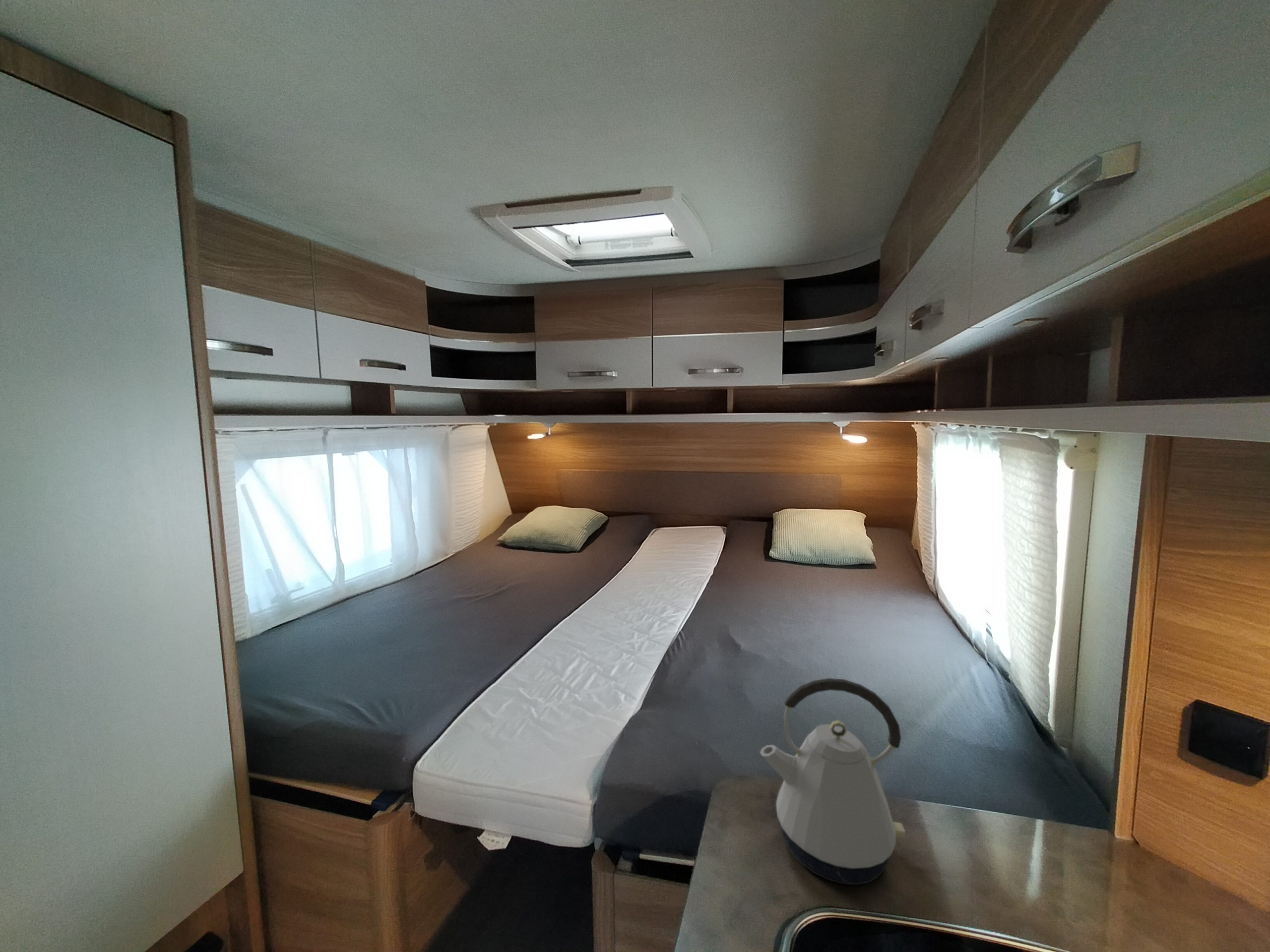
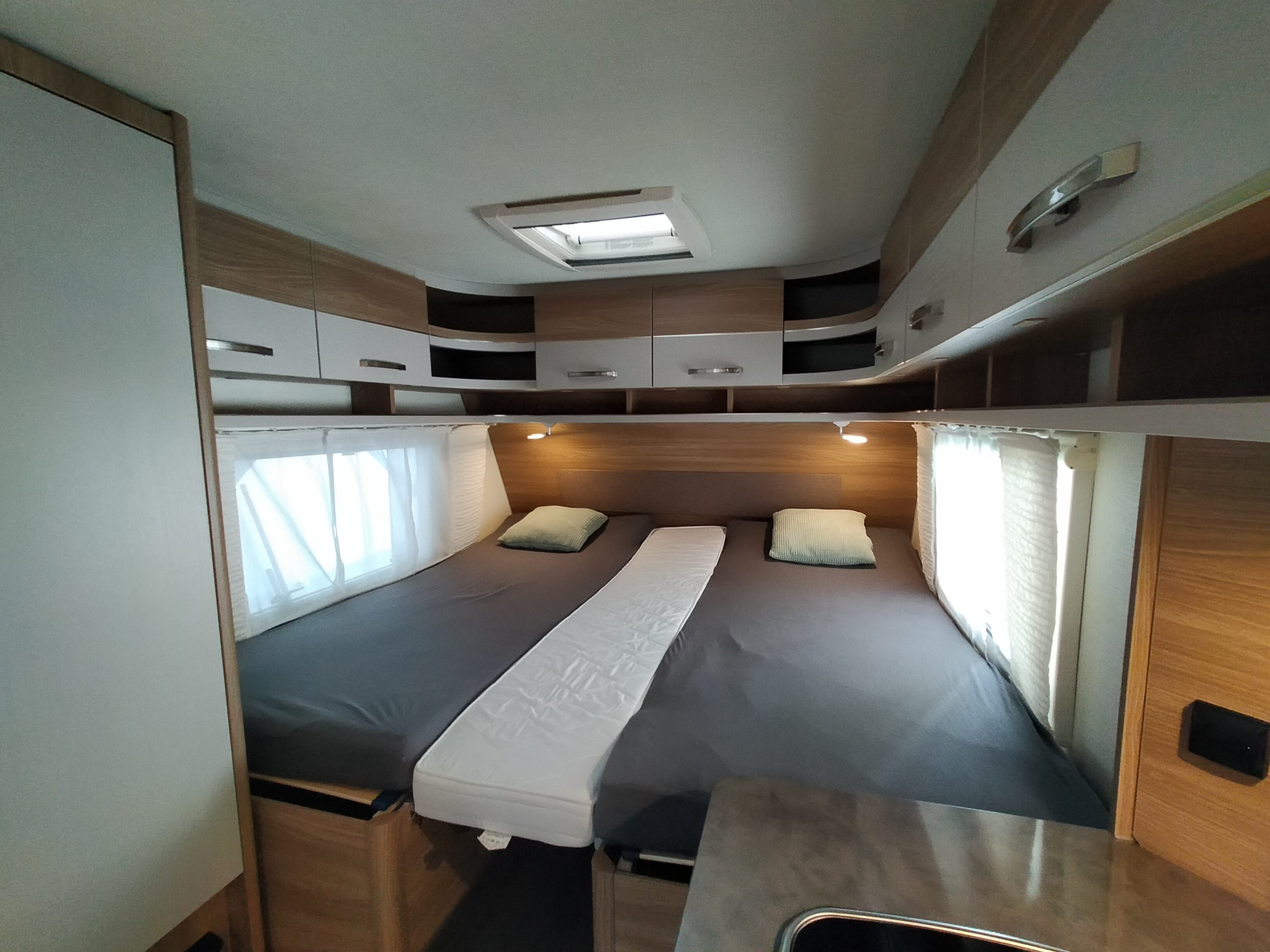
- kettle (831, 763)
